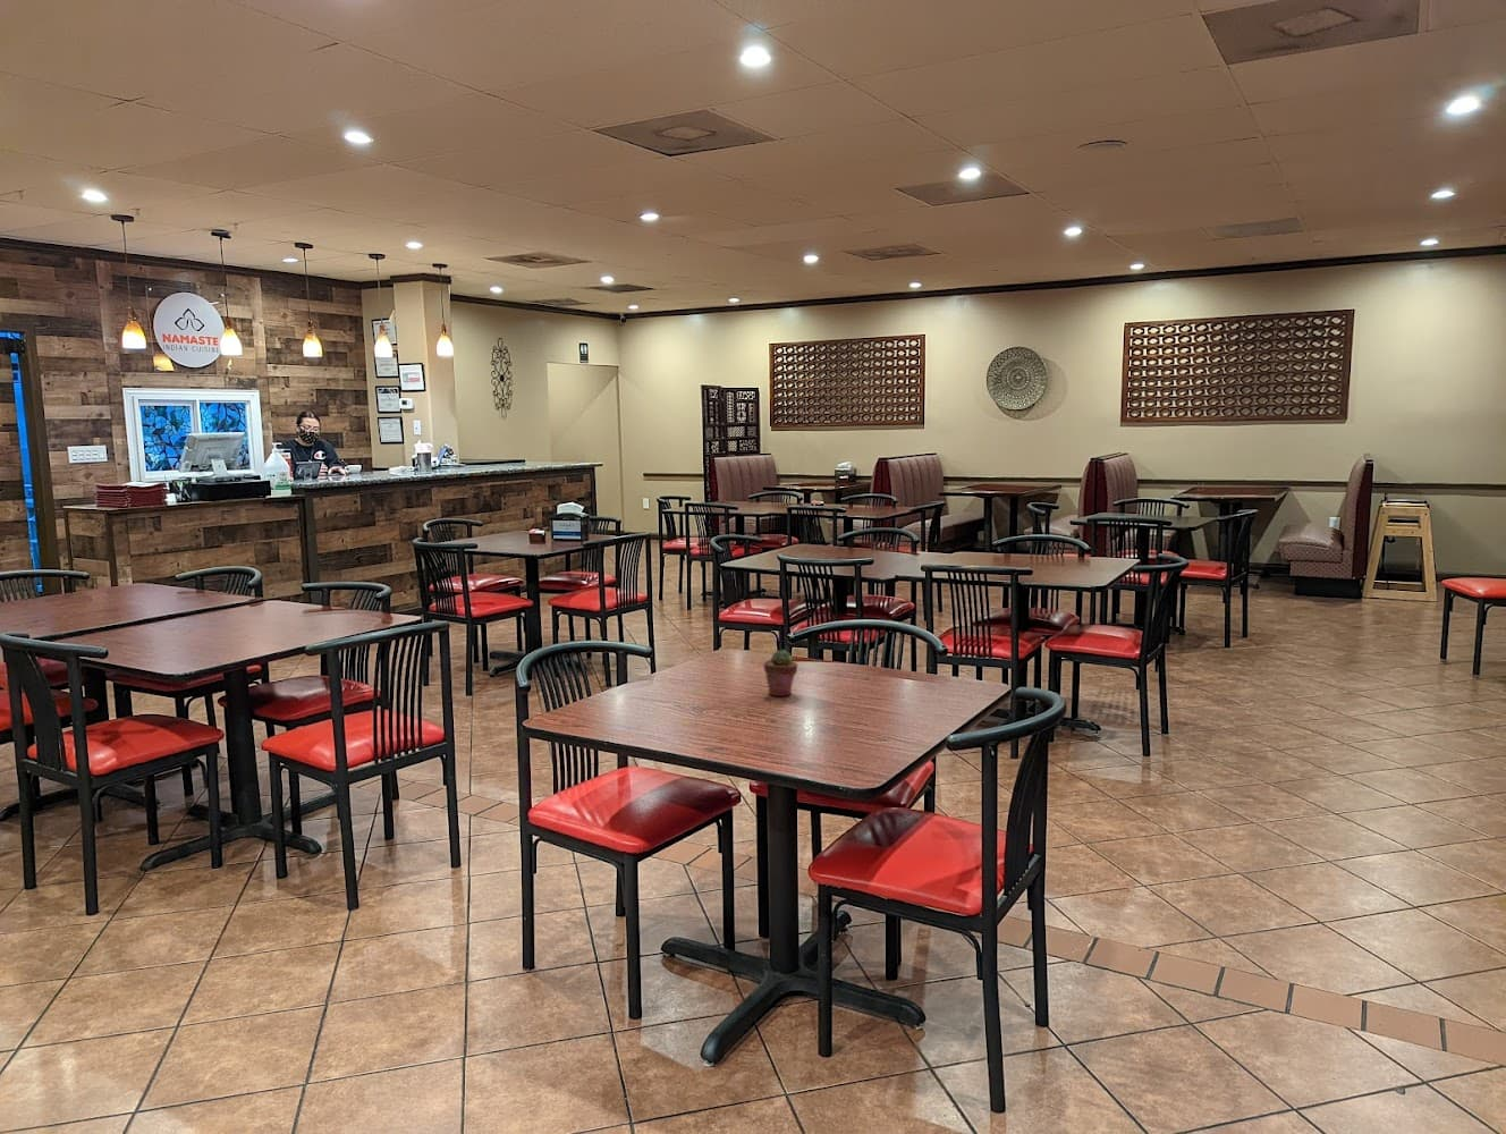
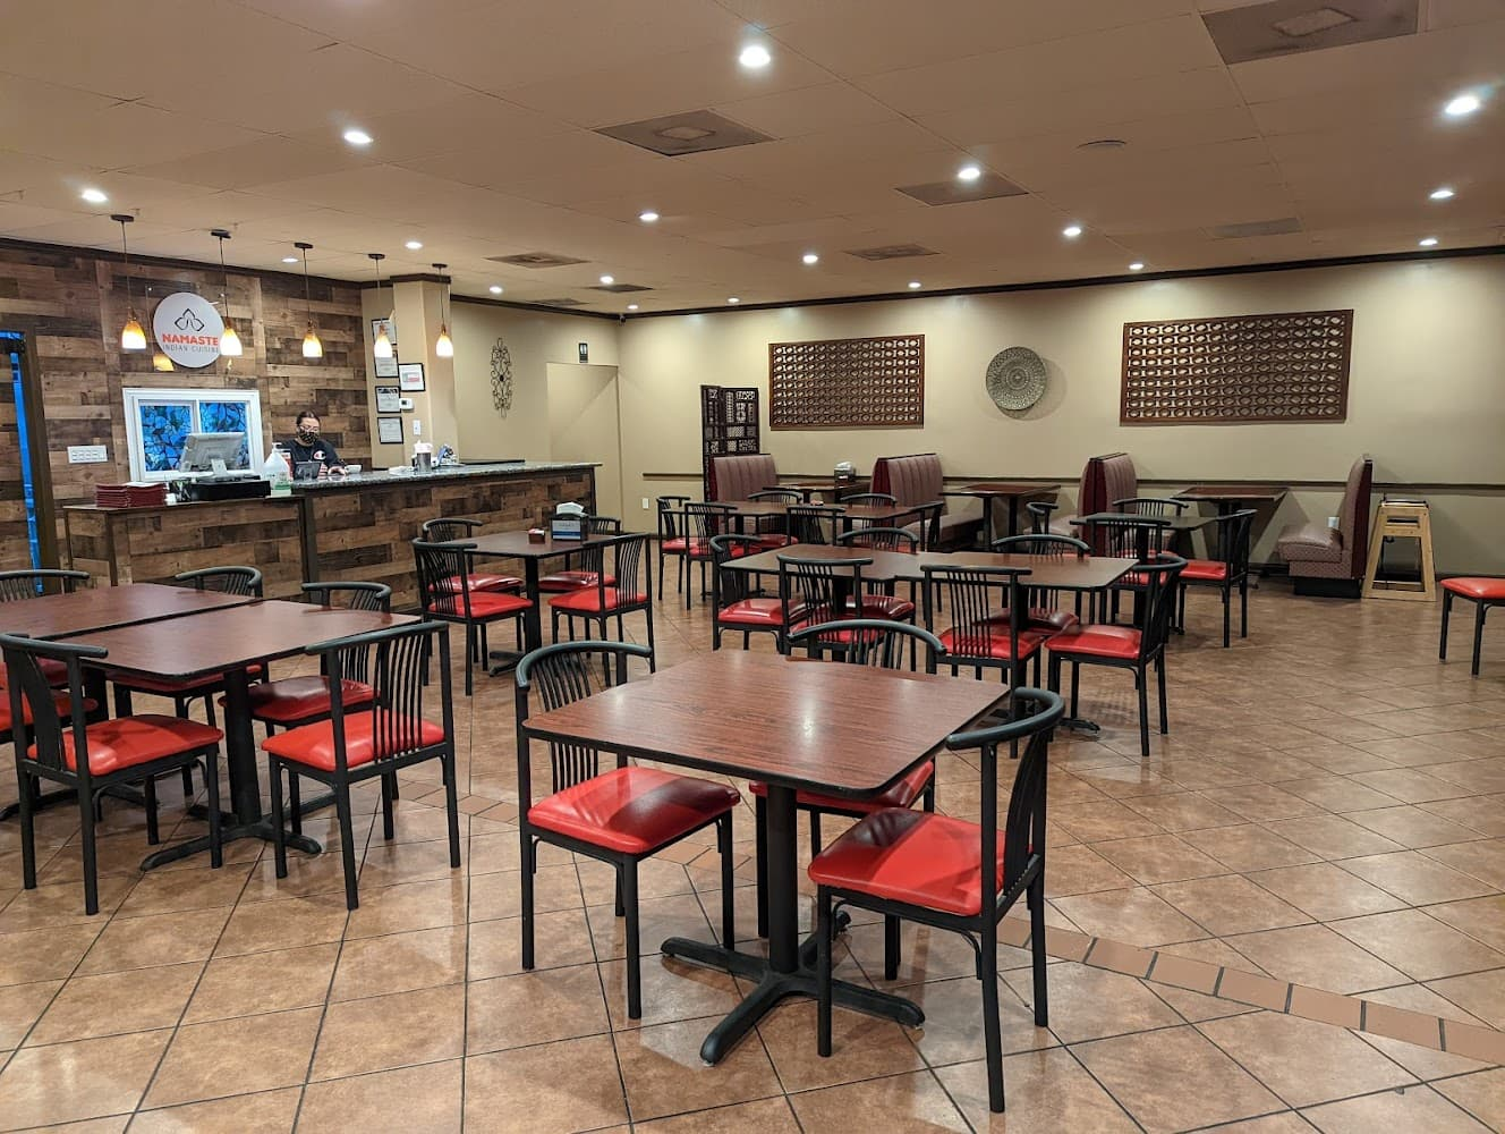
- potted succulent (780, 672)
